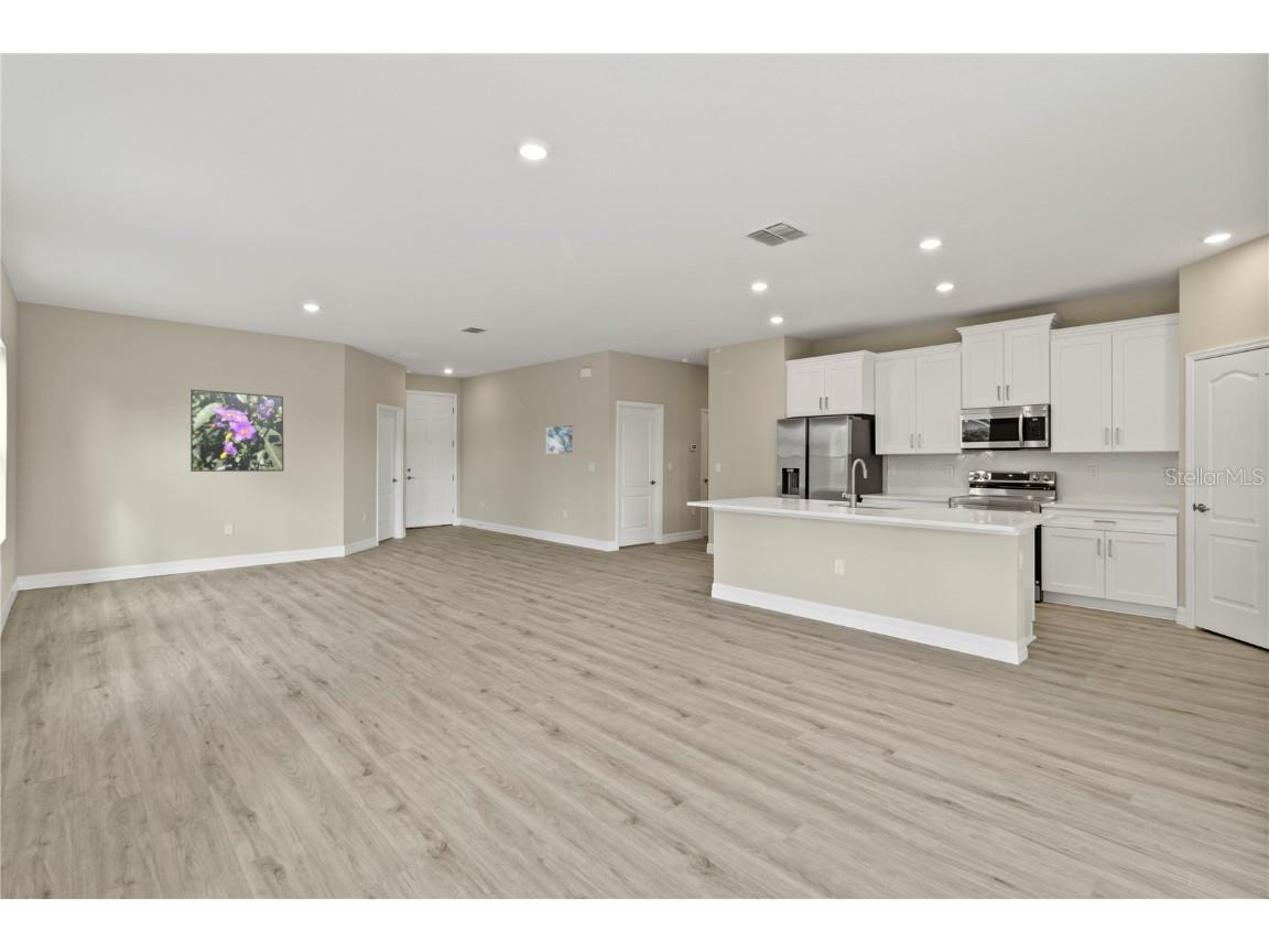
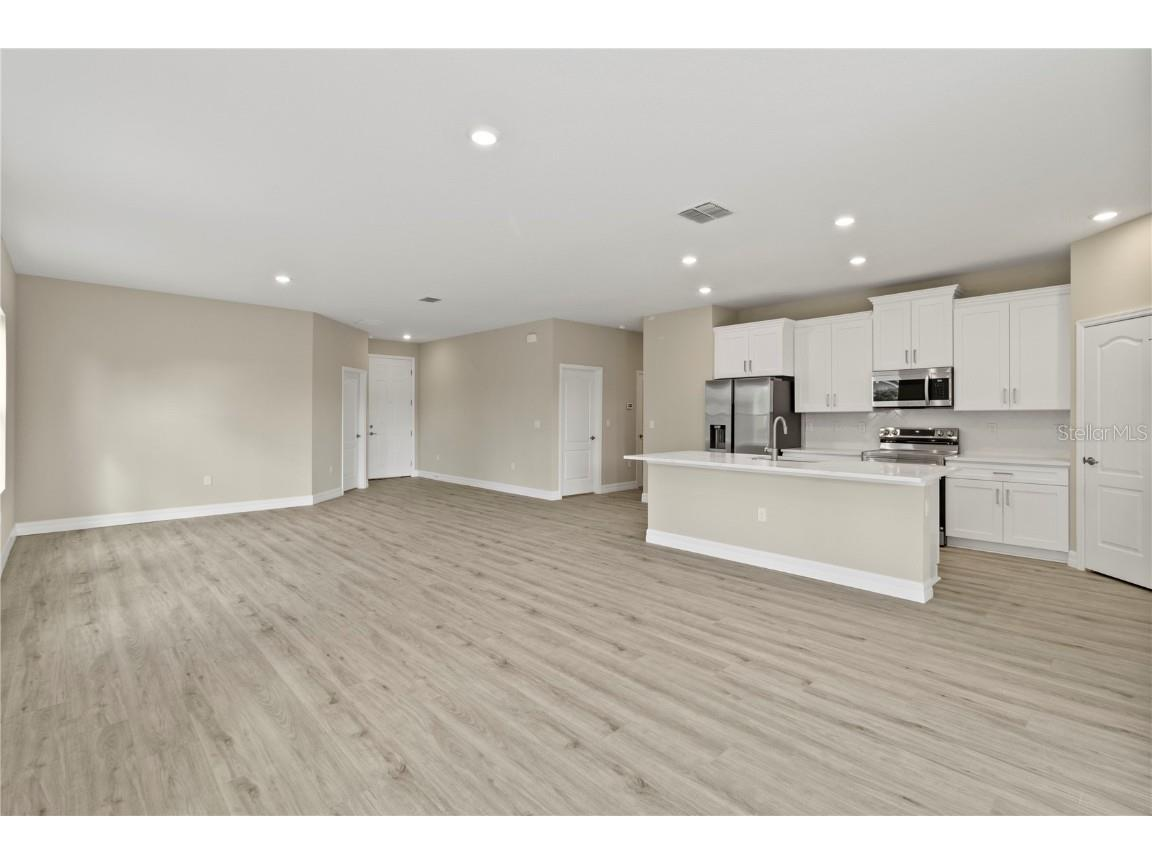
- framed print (238, 432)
- wall art (558, 440)
